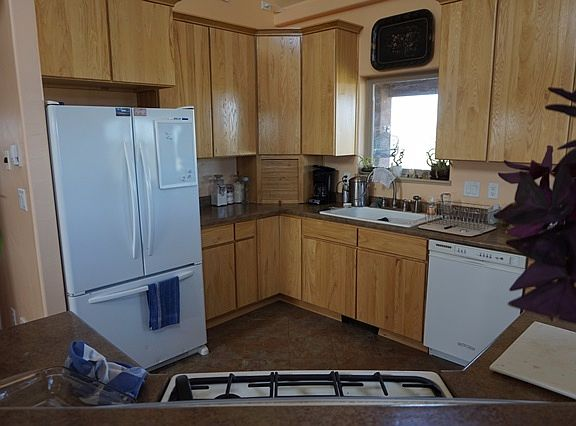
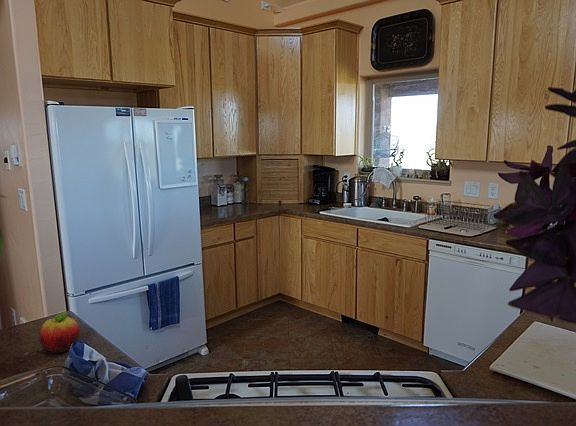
+ fruit (59, 332)
